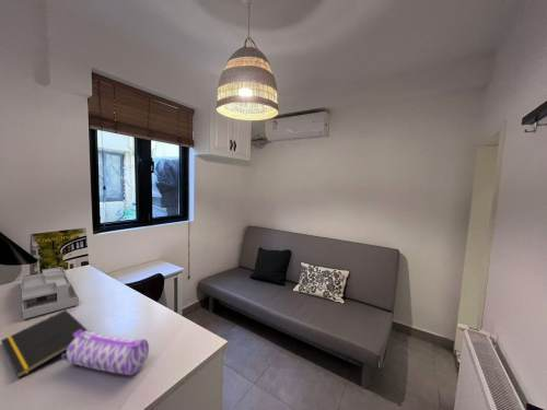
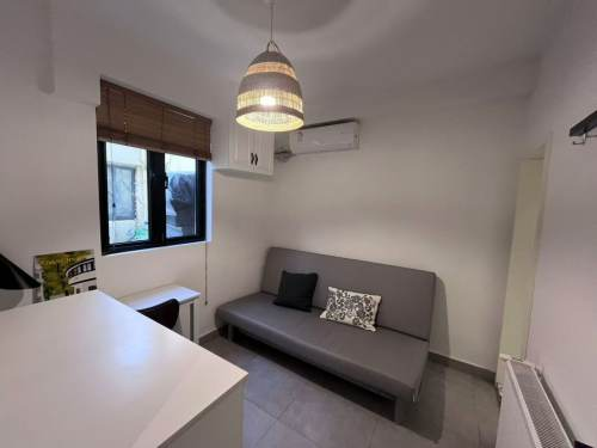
- pencil case (108, 350)
- notepad (46, 338)
- desk organizer (47, 284)
